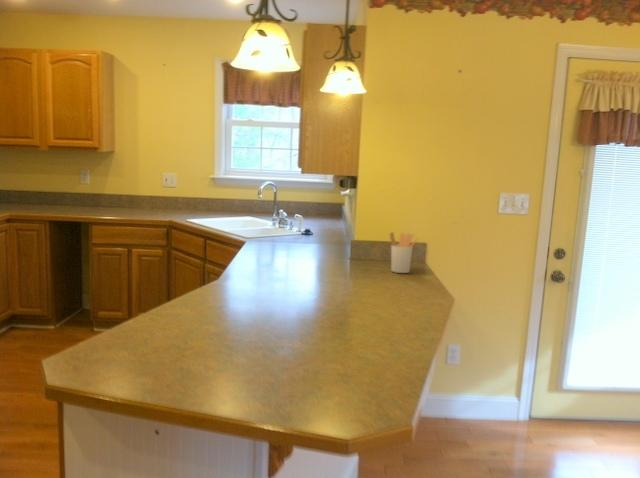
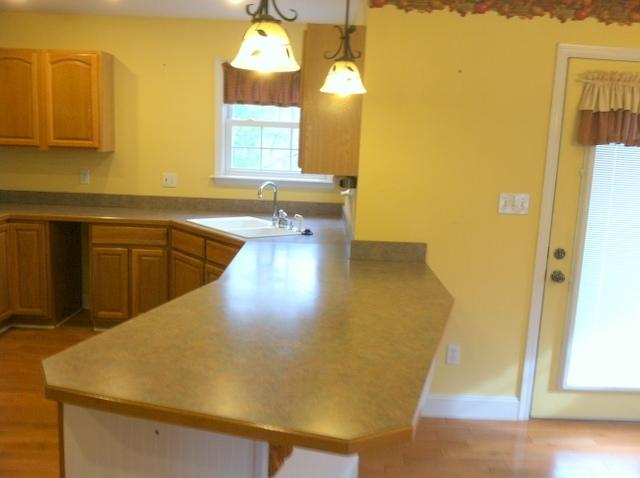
- utensil holder (402, 251)
